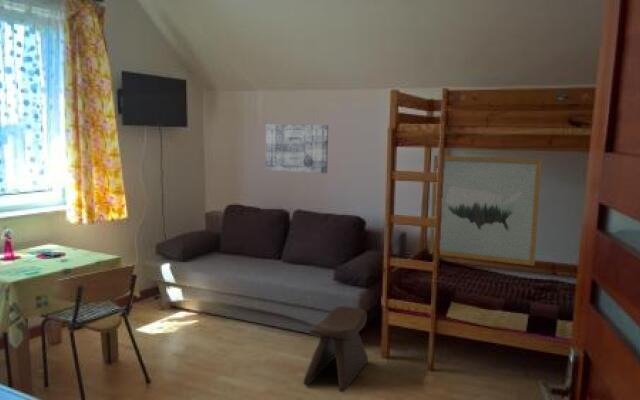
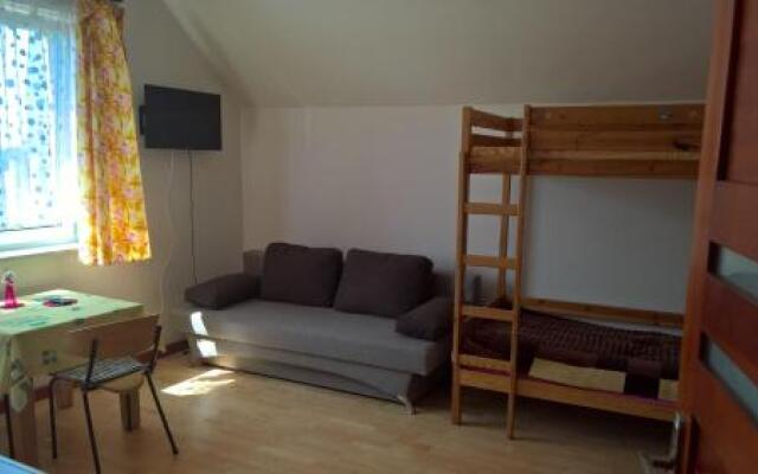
- stool (338, 345)
- wall art (482, 208)
- wall art (295, 148)
